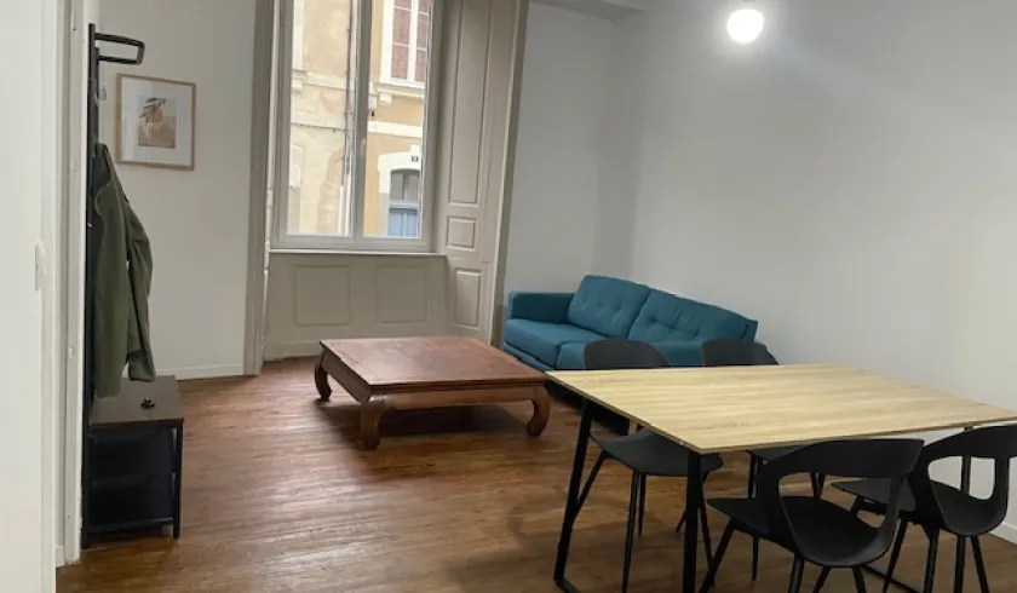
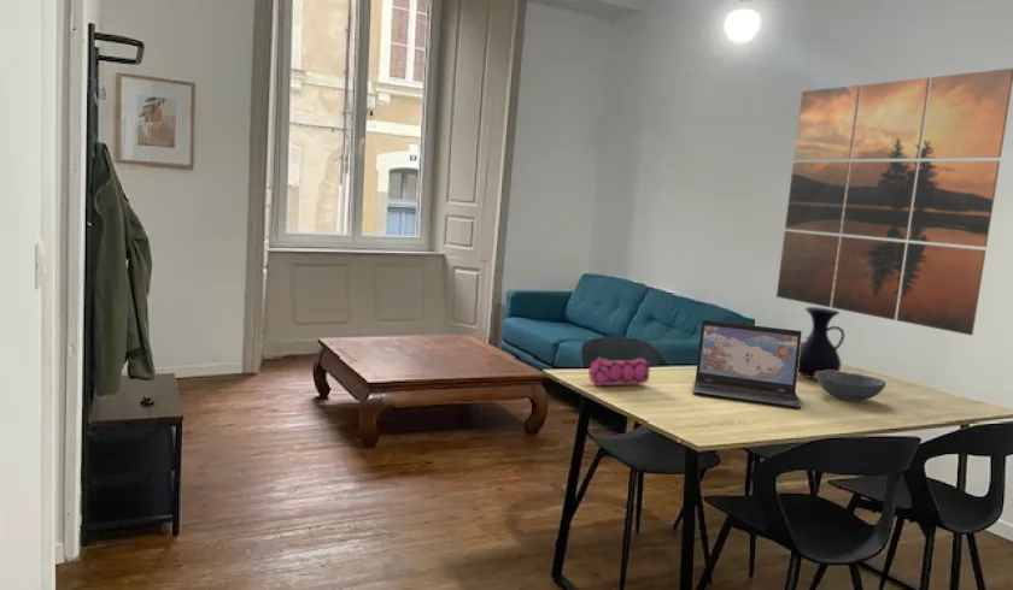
+ vase (818, 343)
+ wall art (877, 199)
+ laptop (748, 361)
+ bowl (848, 387)
+ pencil case (620, 370)
